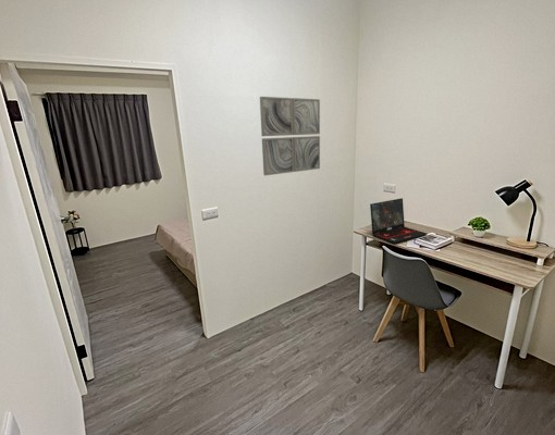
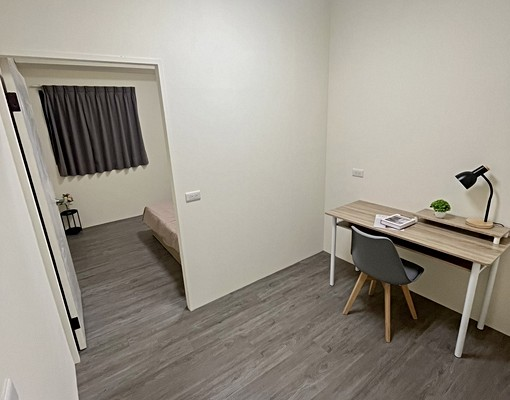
- laptop (398, 219)
- wall art (292, 137)
